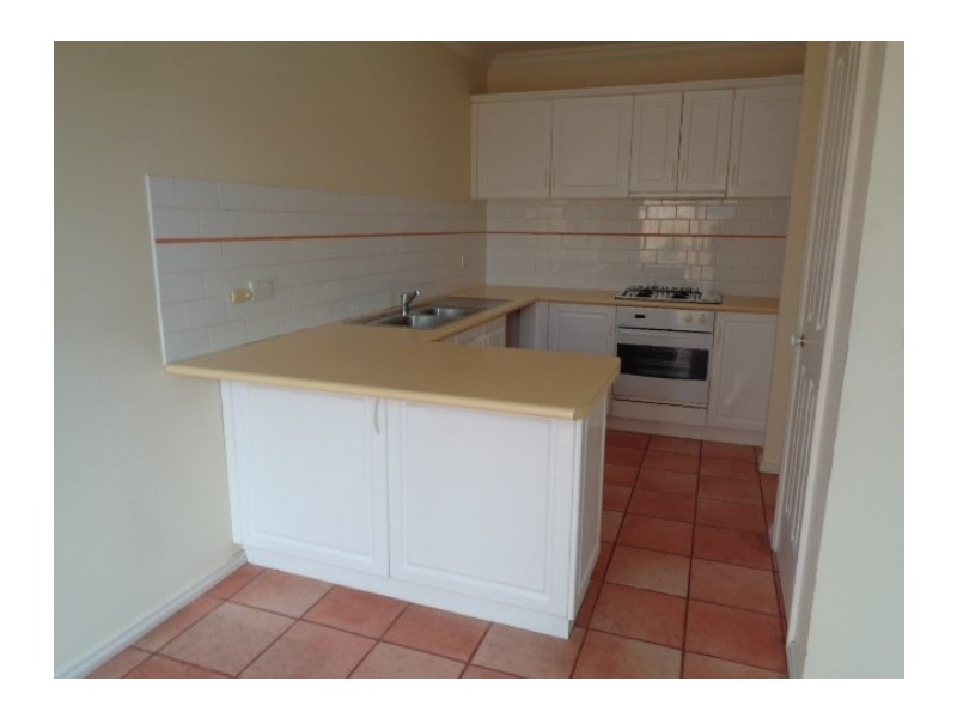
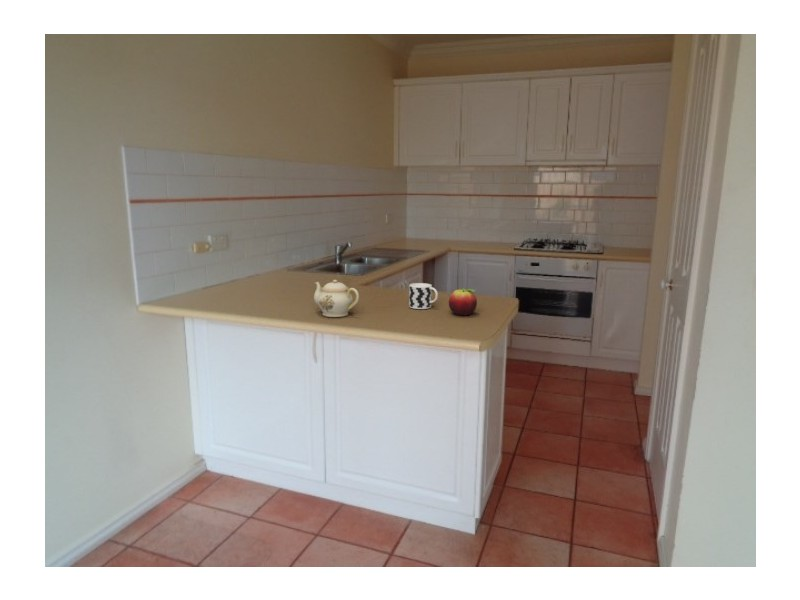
+ teapot (336, 297)
+ fruit (462, 301)
+ cup (423, 296)
